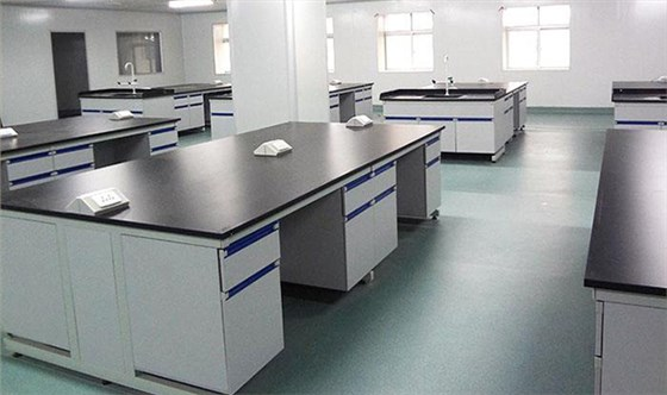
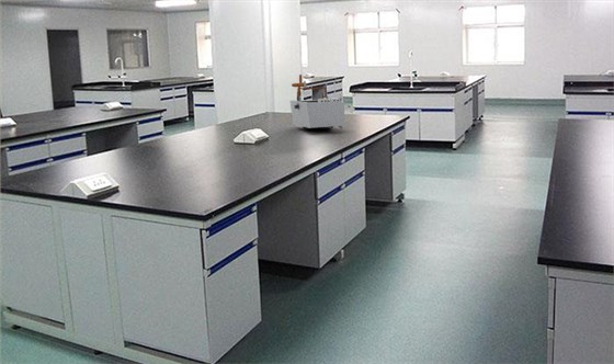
+ laboratory equipment (314, 102)
